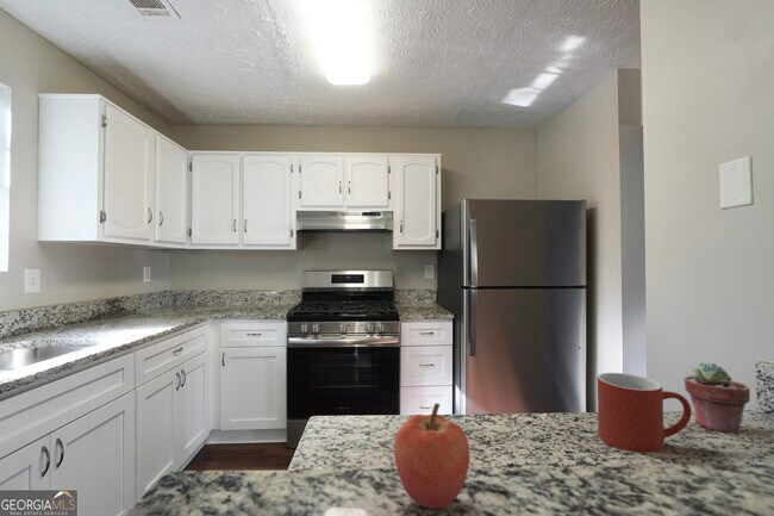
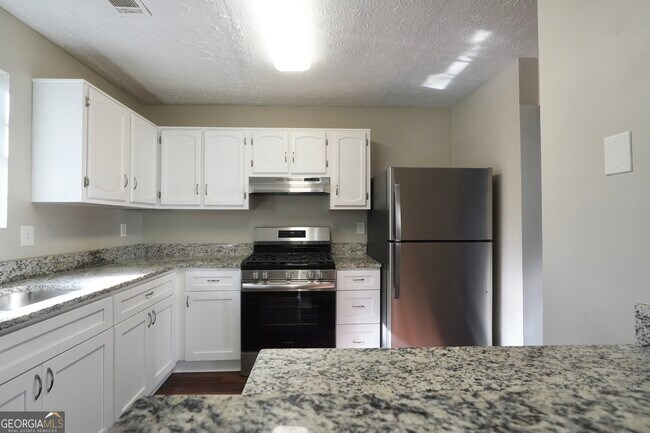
- apple (431, 453)
- potted succulent (714, 394)
- mug (641, 411)
